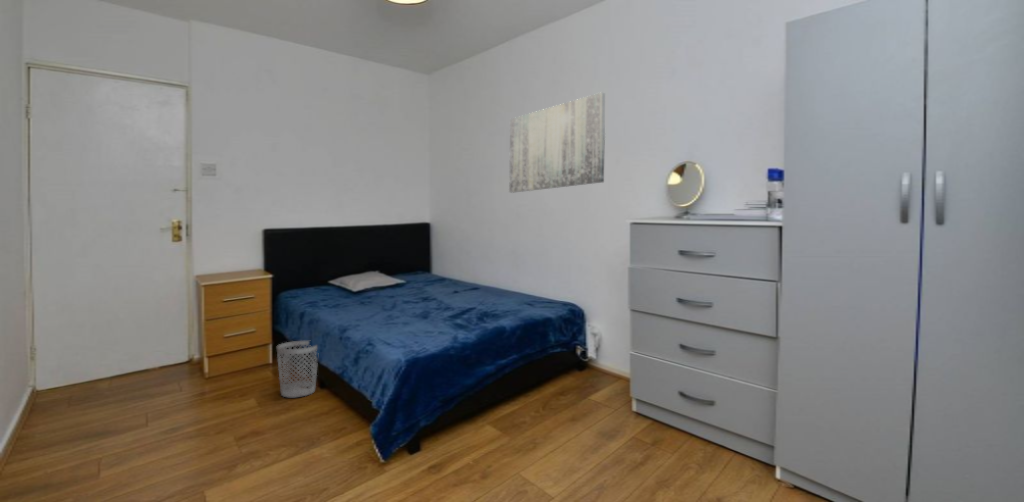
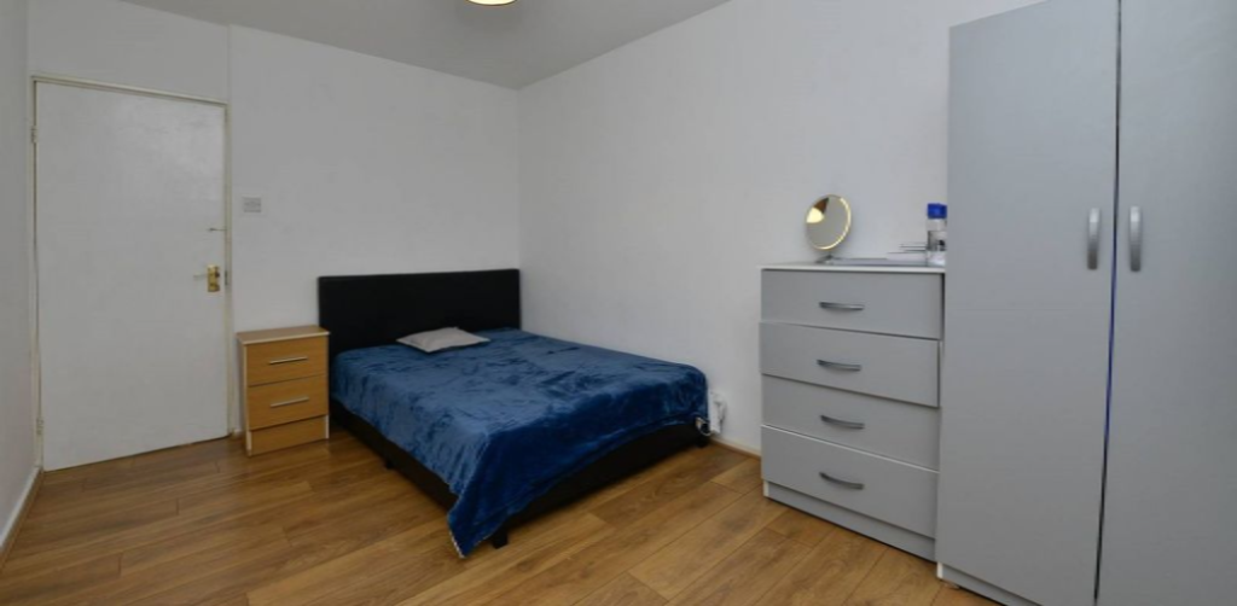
- wall art (552, 147)
- wastebasket (298, 368)
